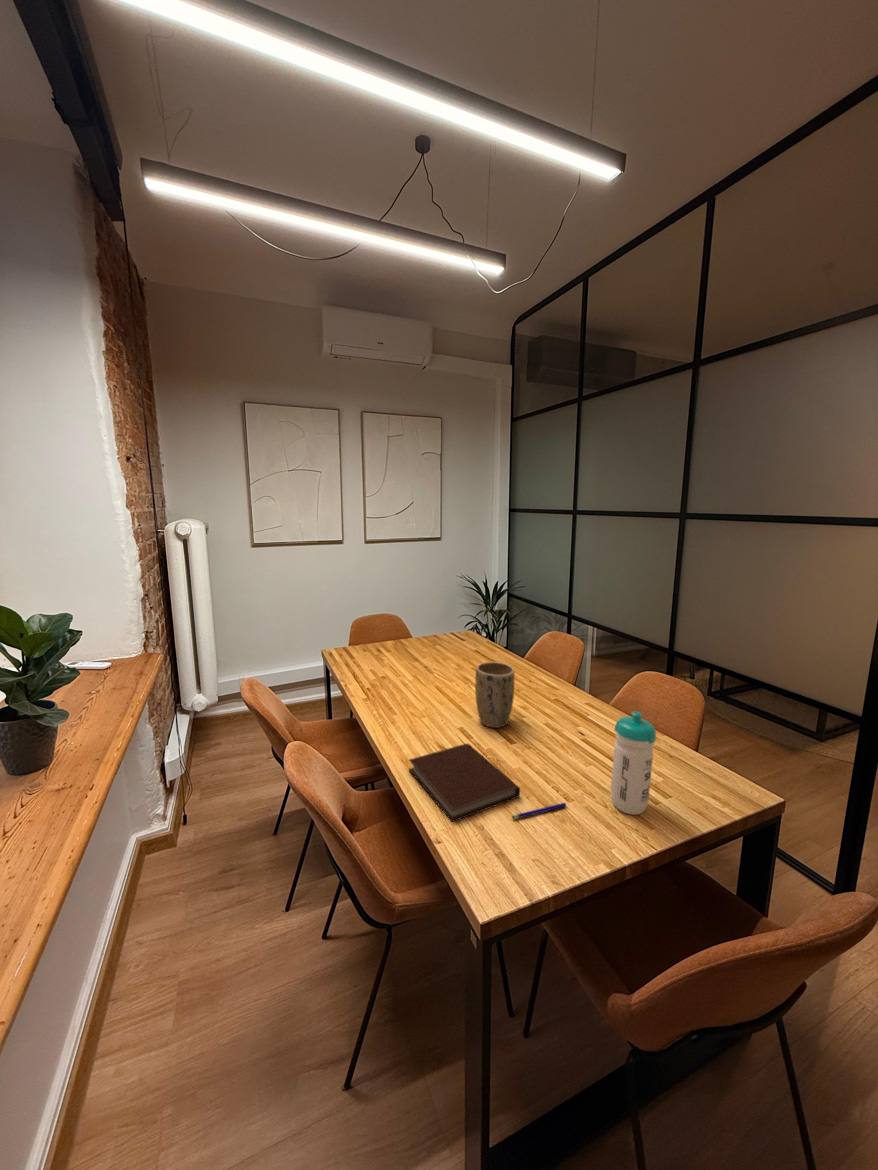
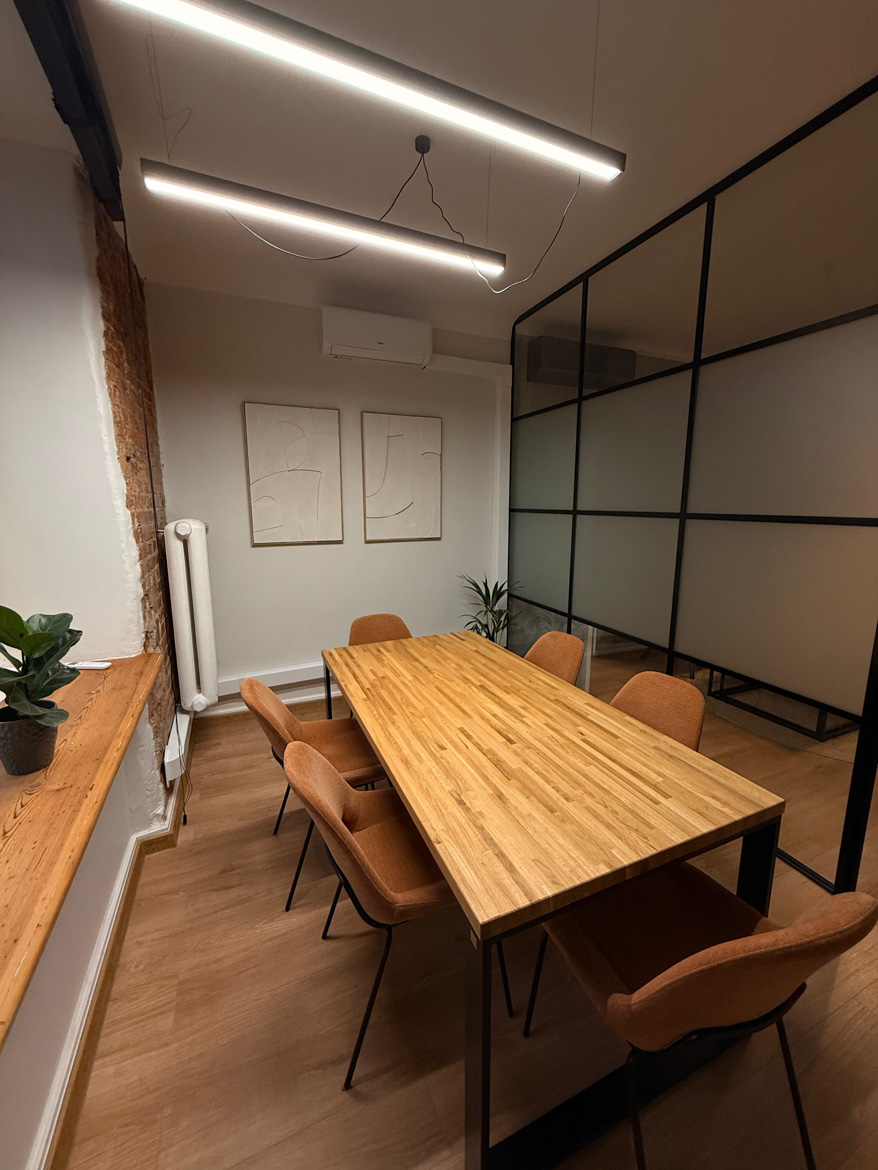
- notebook (461, 777)
- water bottle (632, 759)
- pen (539, 810)
- plant pot (494, 695)
